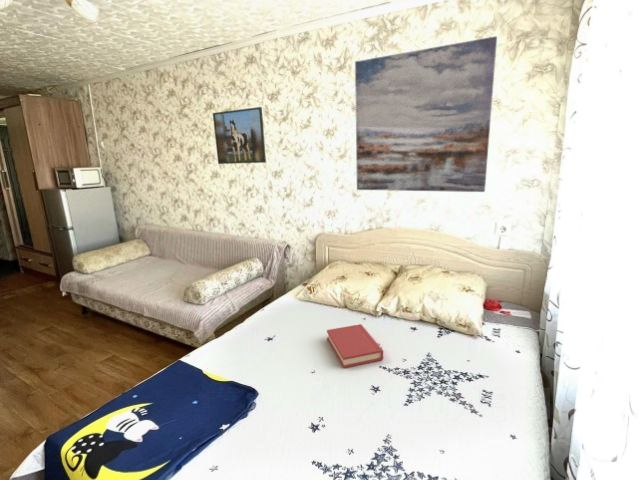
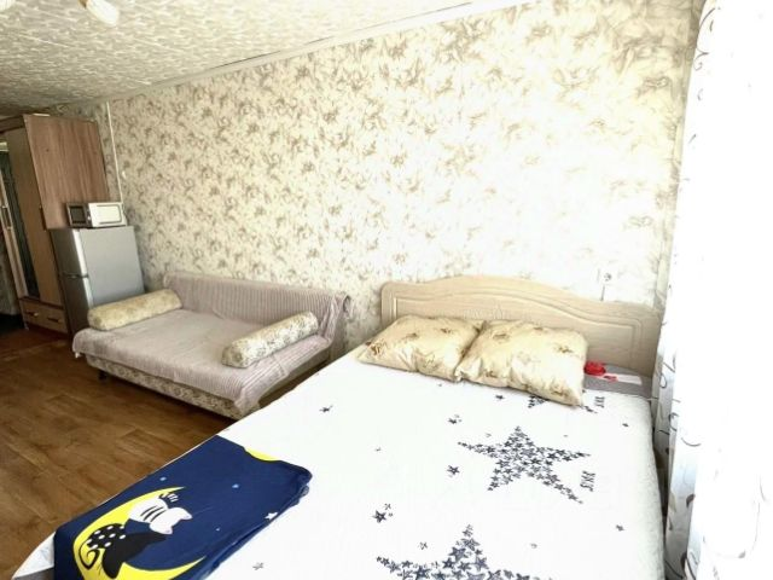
- wall art (417, 123)
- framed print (238, 137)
- hardback book (353, 344)
